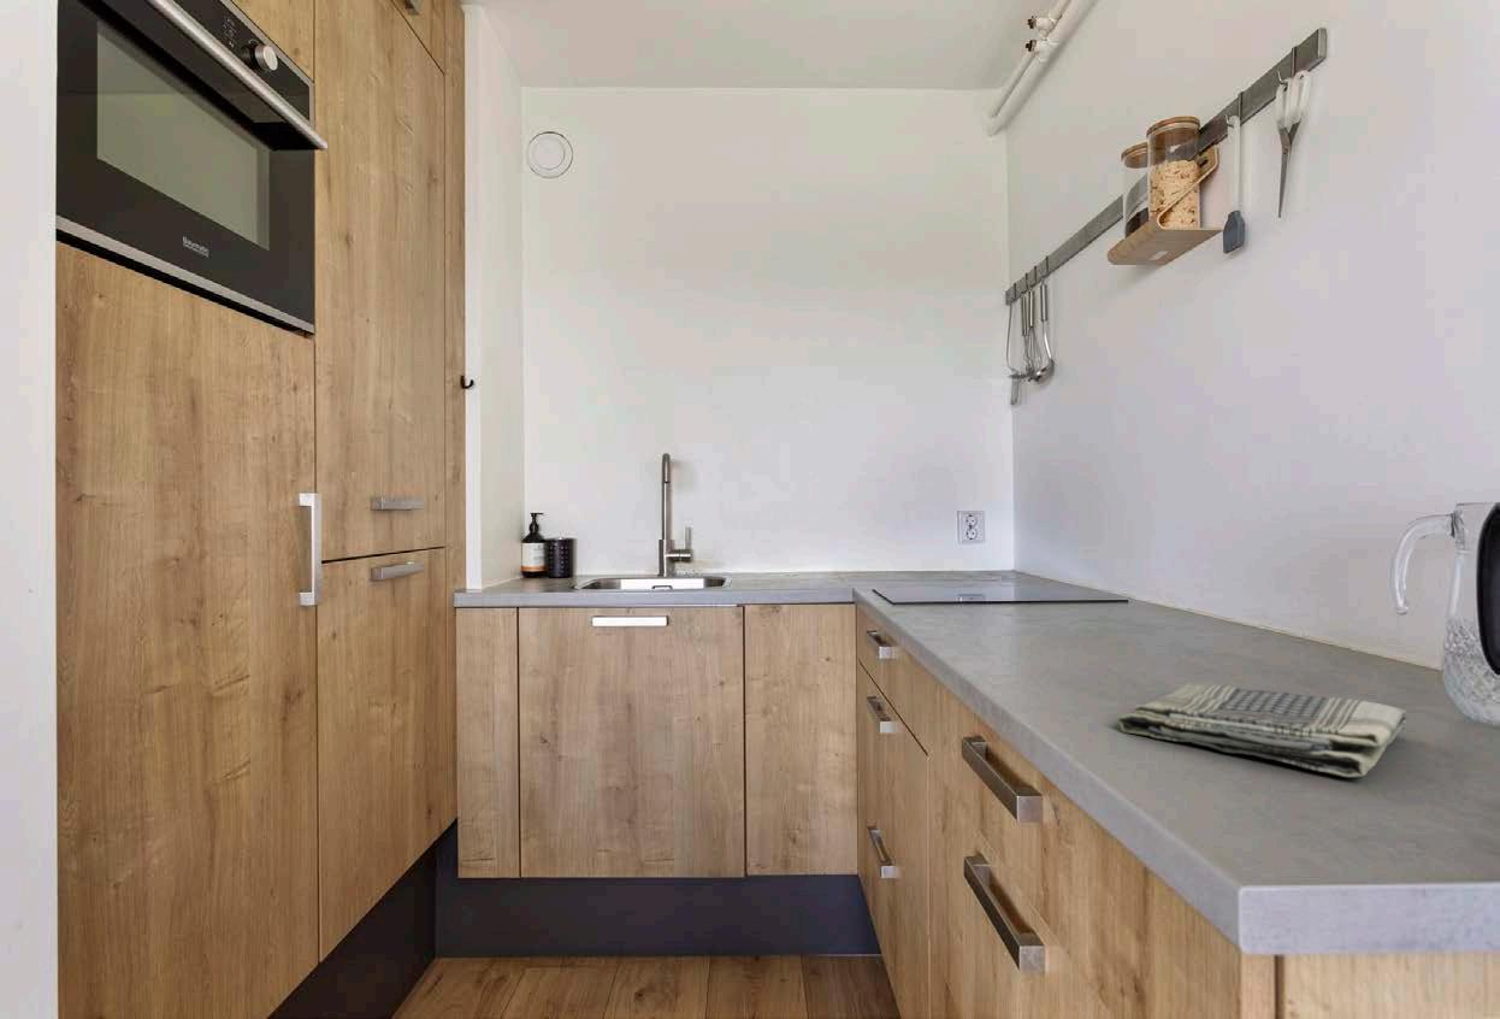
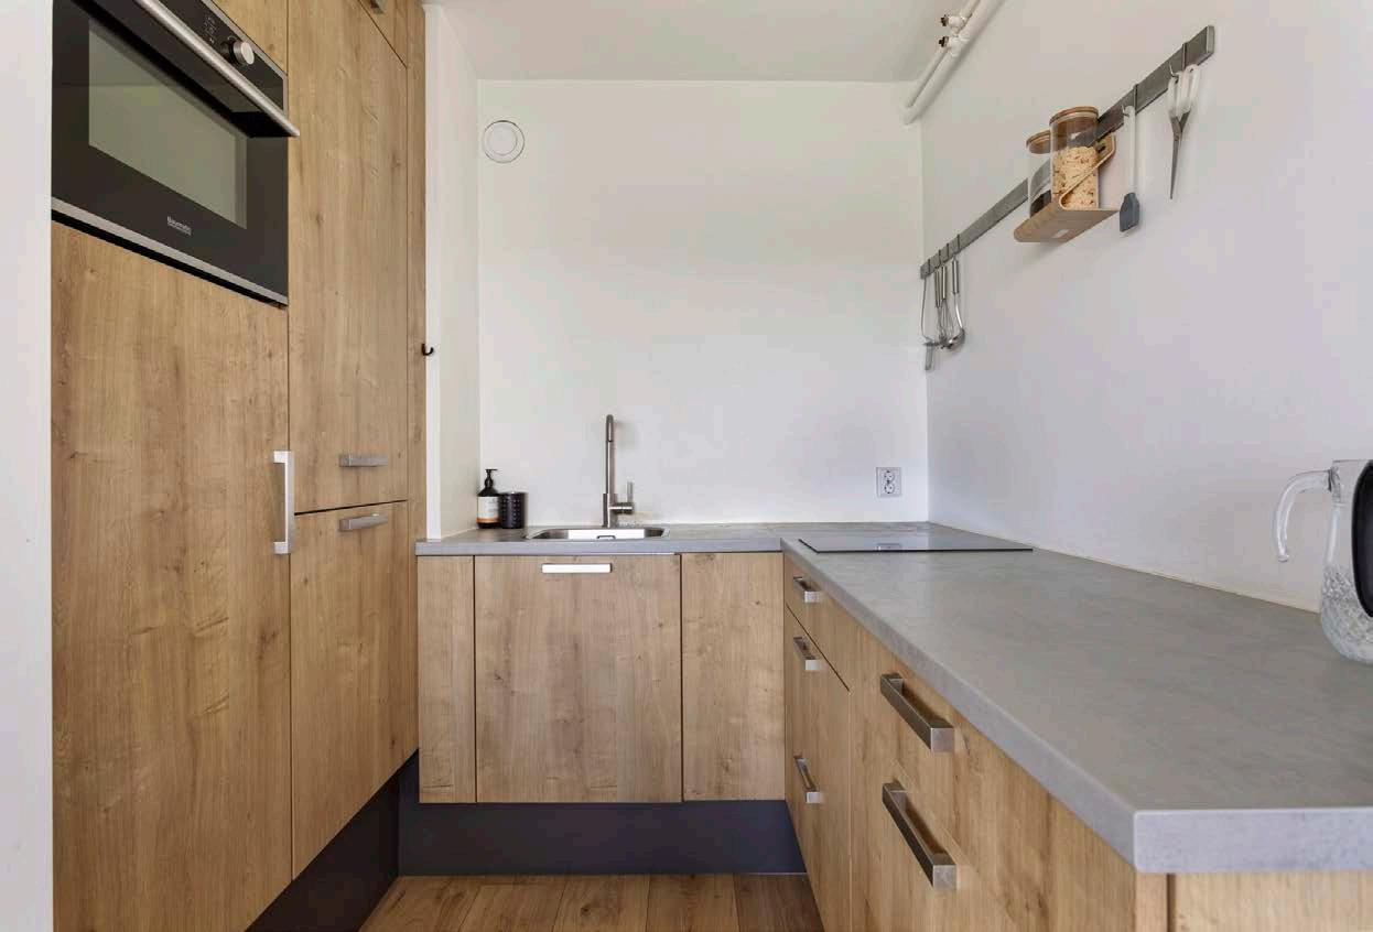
- dish towel (1260, 714)
